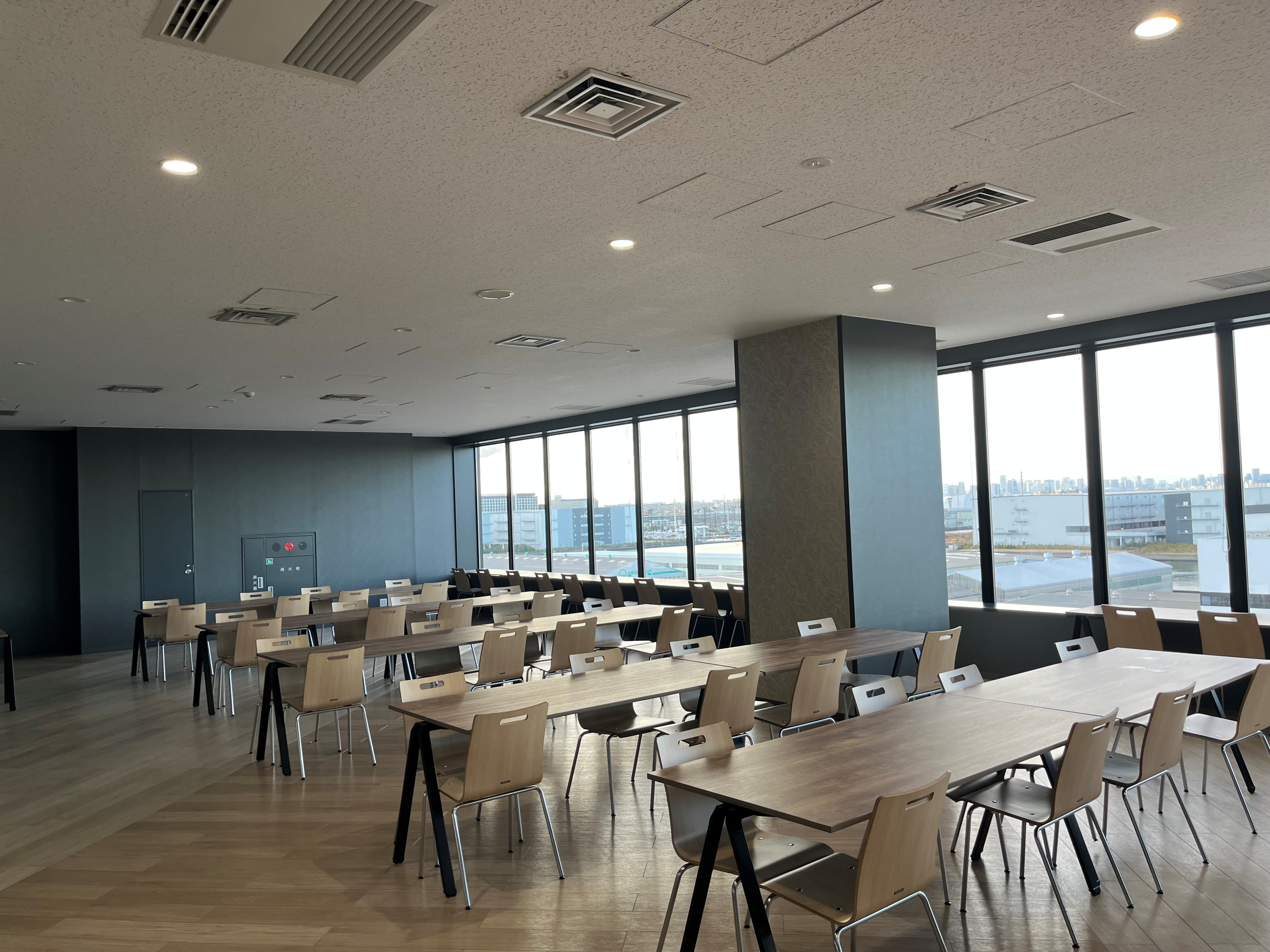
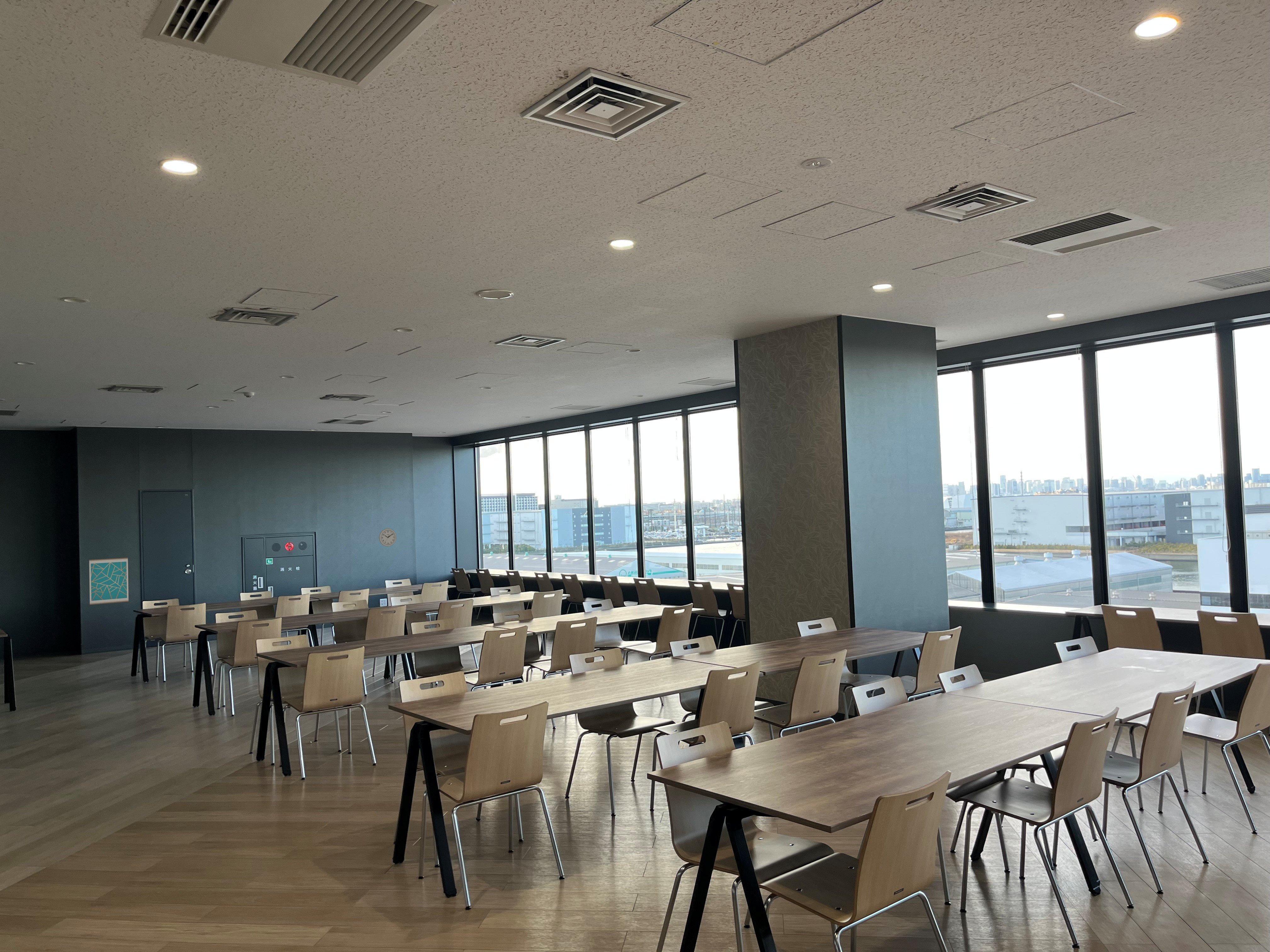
+ wall art (109, 581)
+ wall clock (388, 537)
